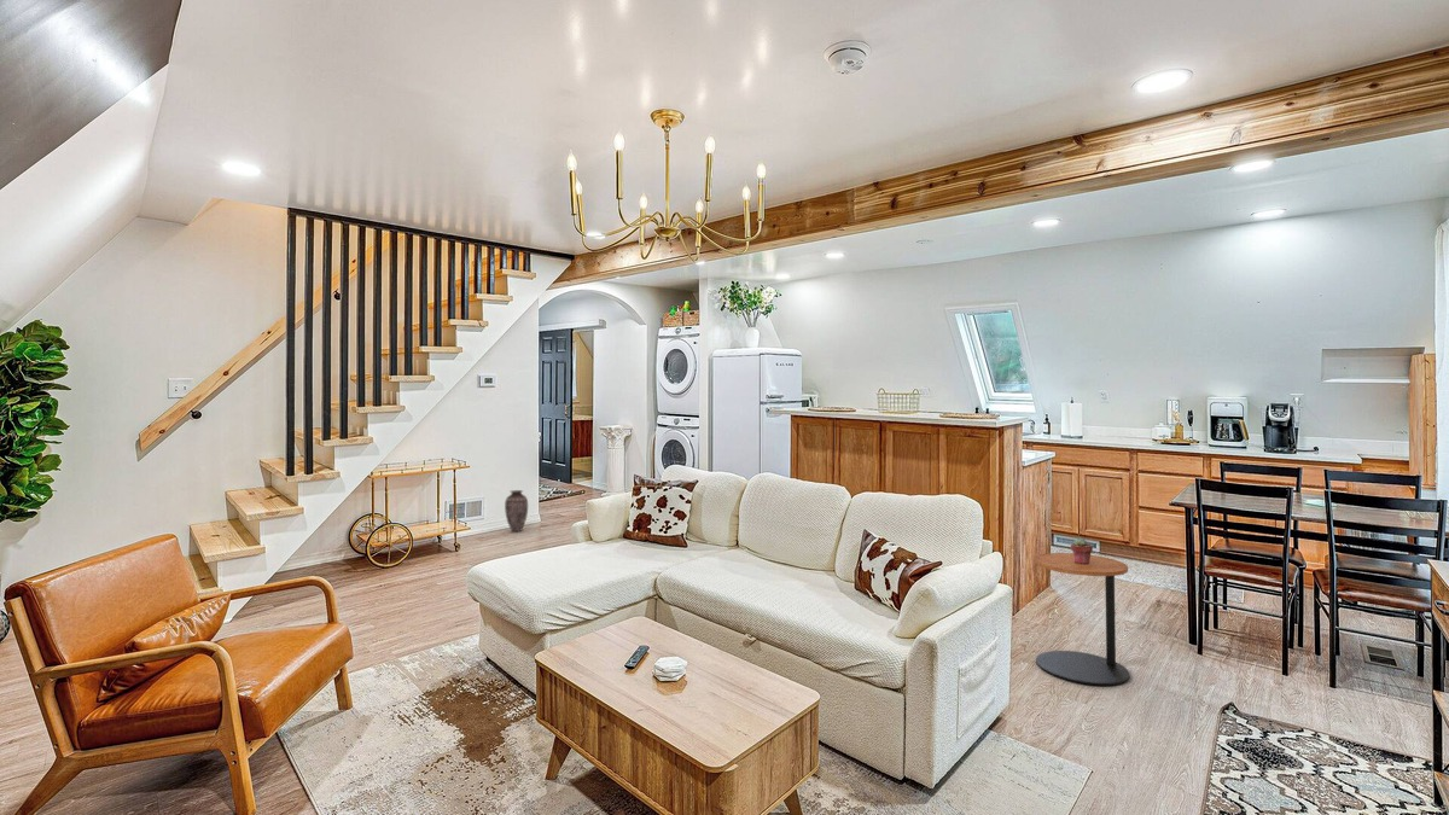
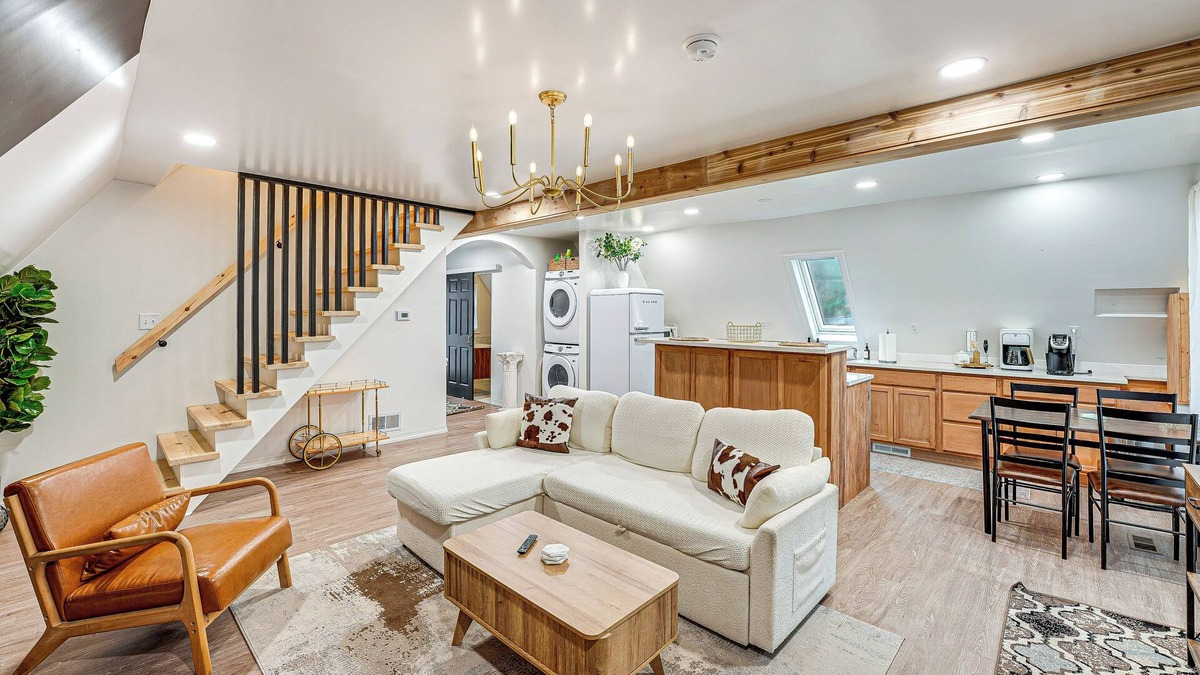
- potted succulent (1081, 548)
- side table (1106, 615)
- vase (516, 511)
